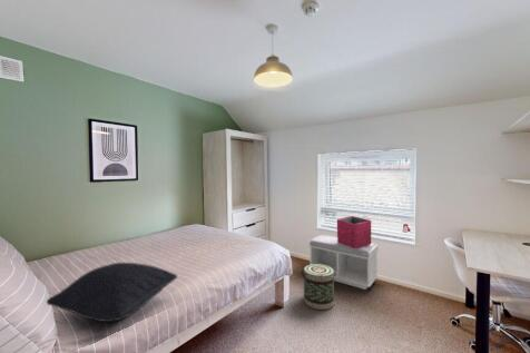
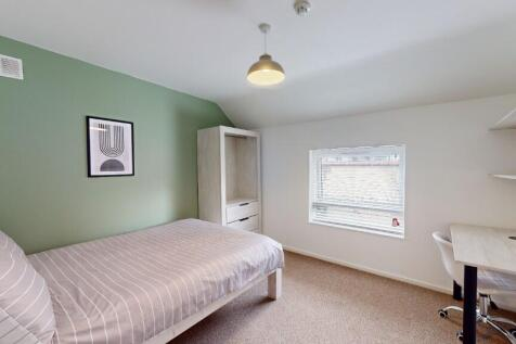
- basket (318, 285)
- bench (342, 258)
- storage bin (353, 232)
- pillow (119, 287)
